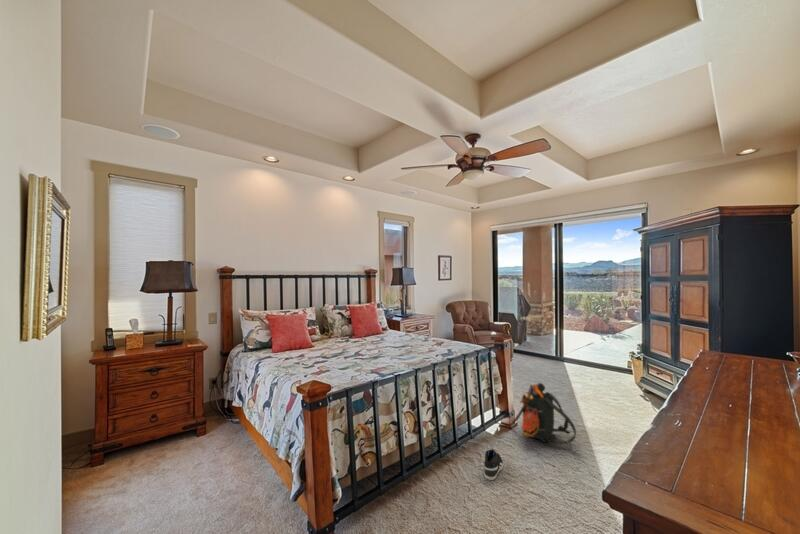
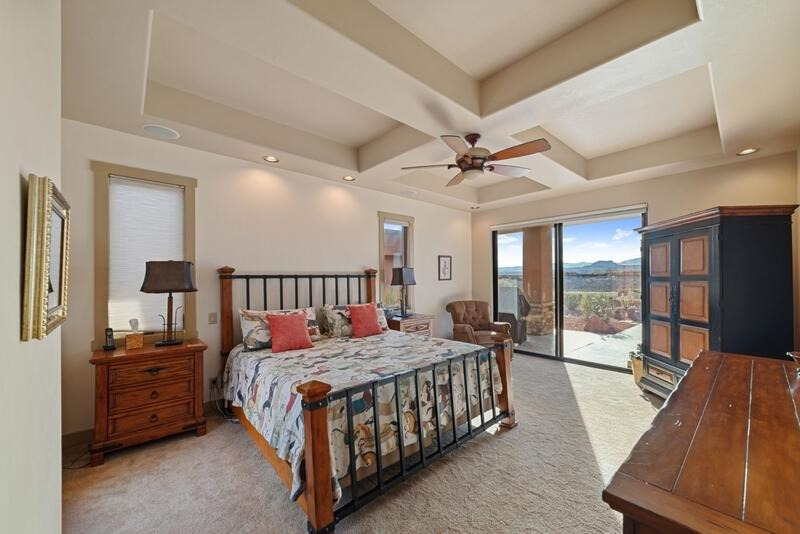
- sneaker (494, 458)
- backpack (541, 410)
